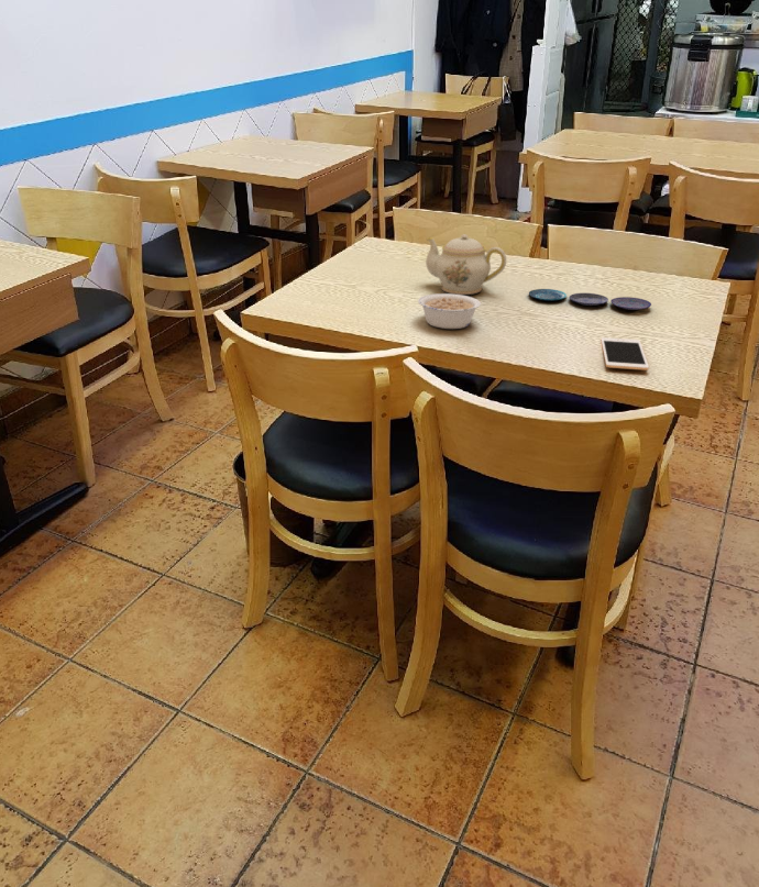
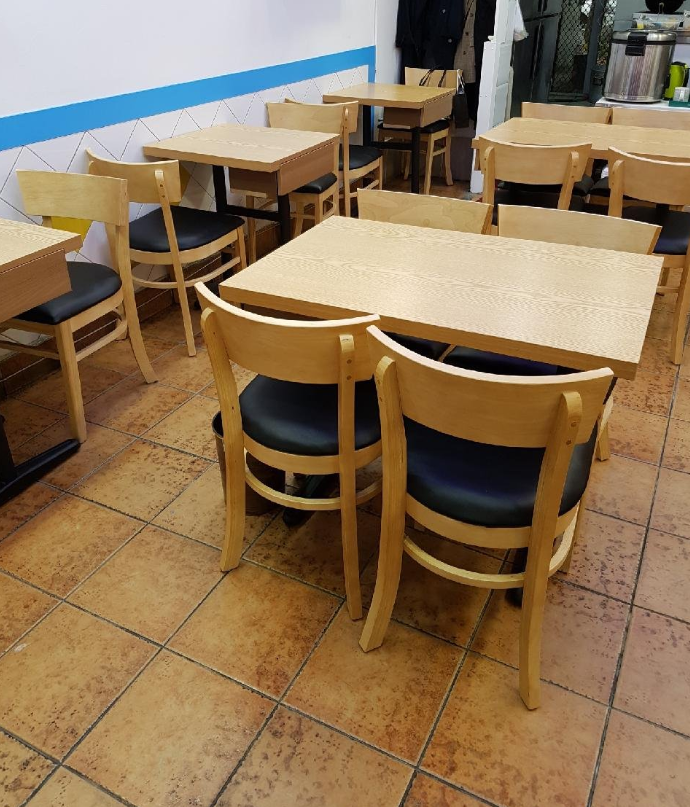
- teapot (464, 262)
- cell phone (623, 353)
- legume (451, 310)
- plate (587, 299)
